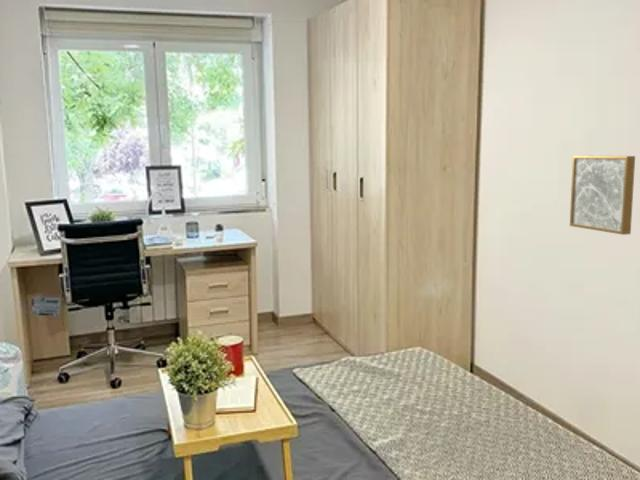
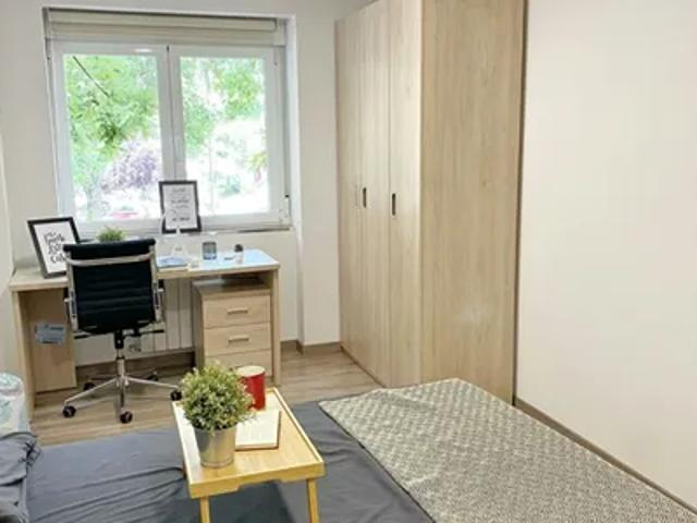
- wall art (600, 193)
